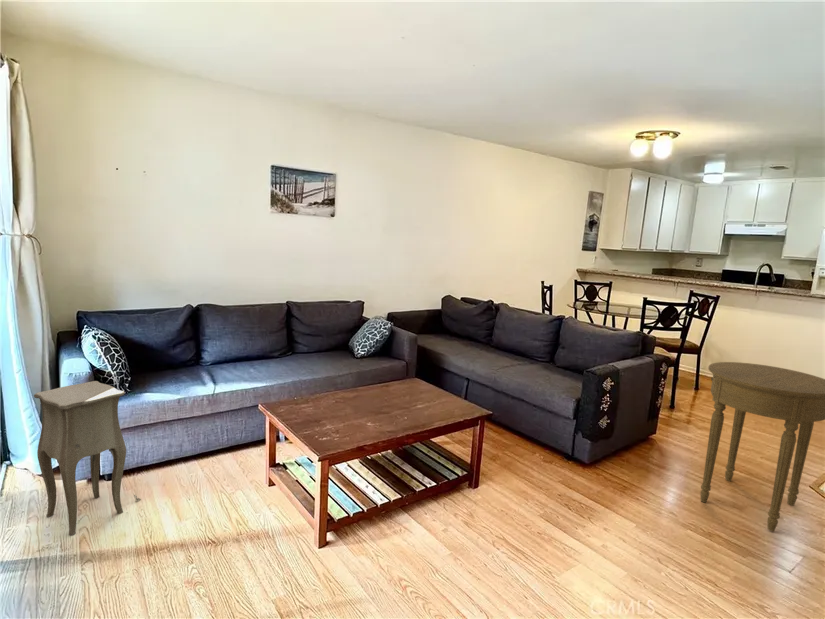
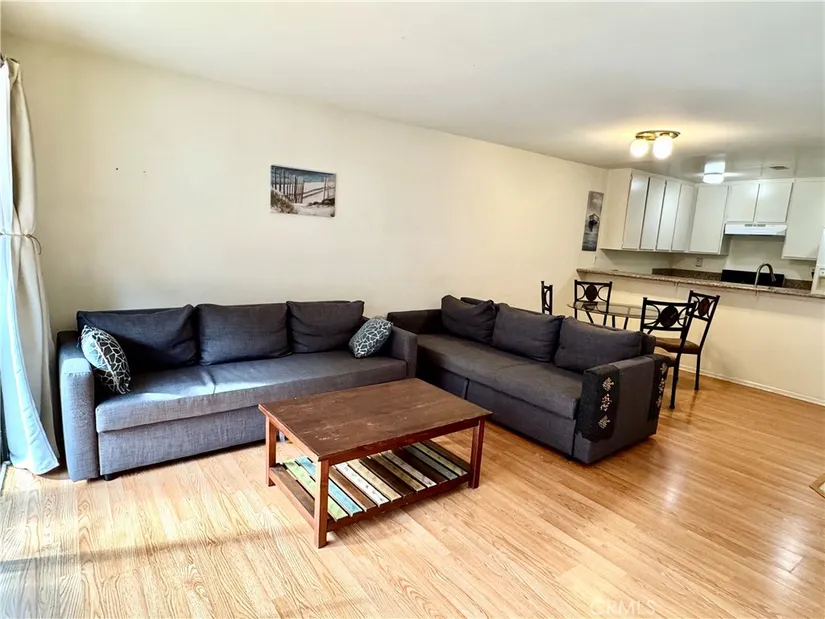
- side table (82, 453)
- side table (740, 437)
